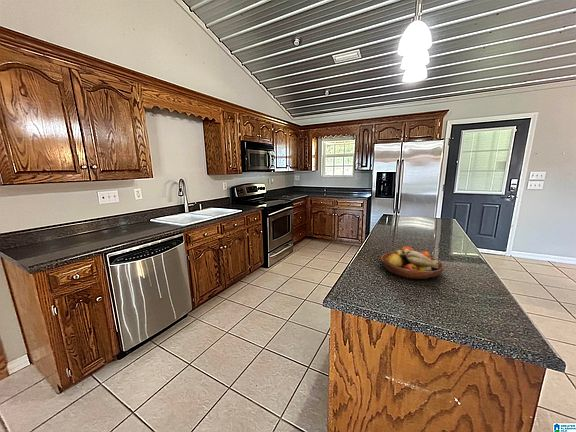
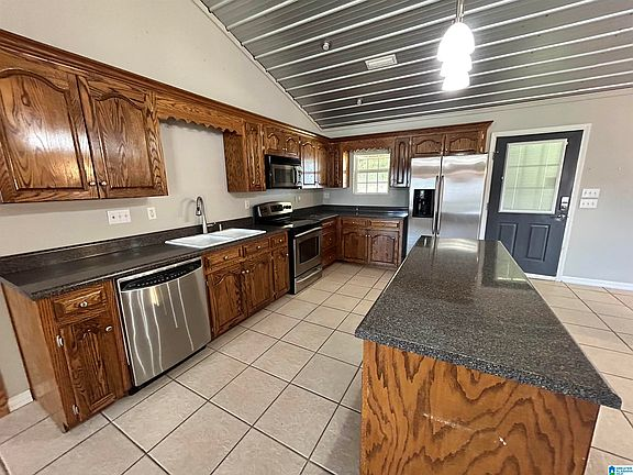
- fruit bowl (411, 258)
